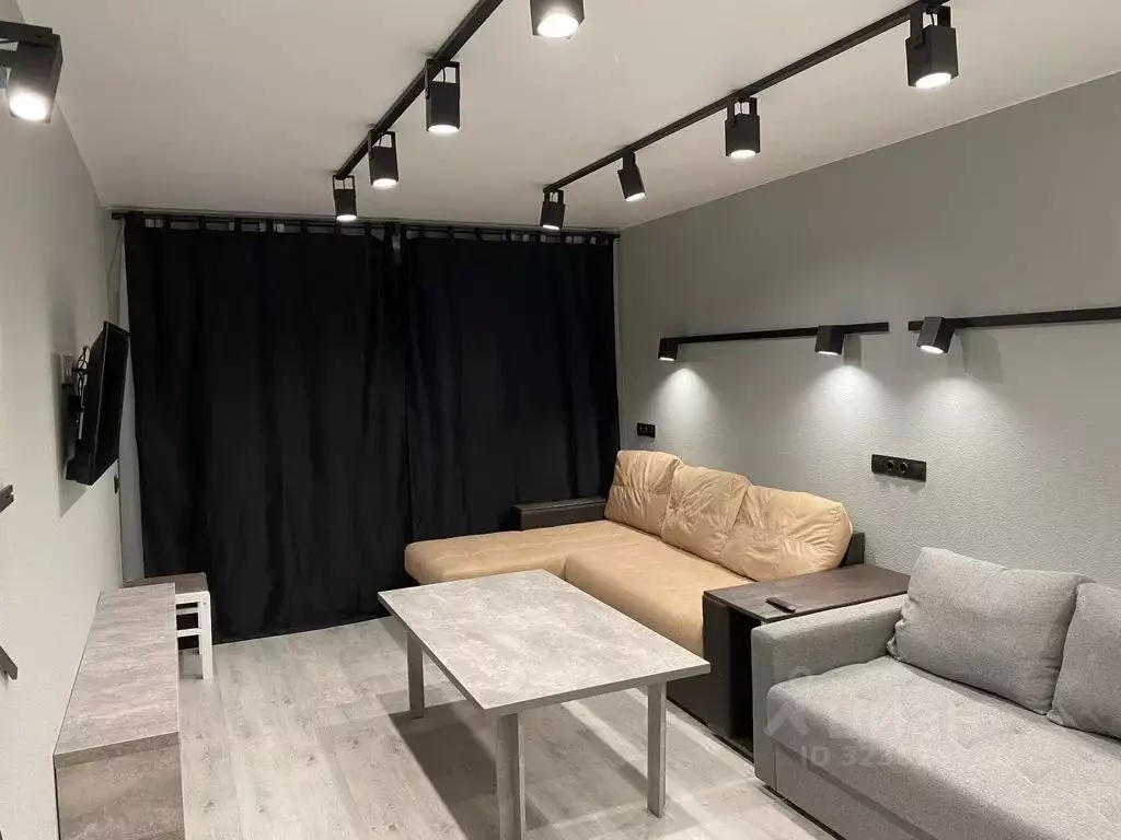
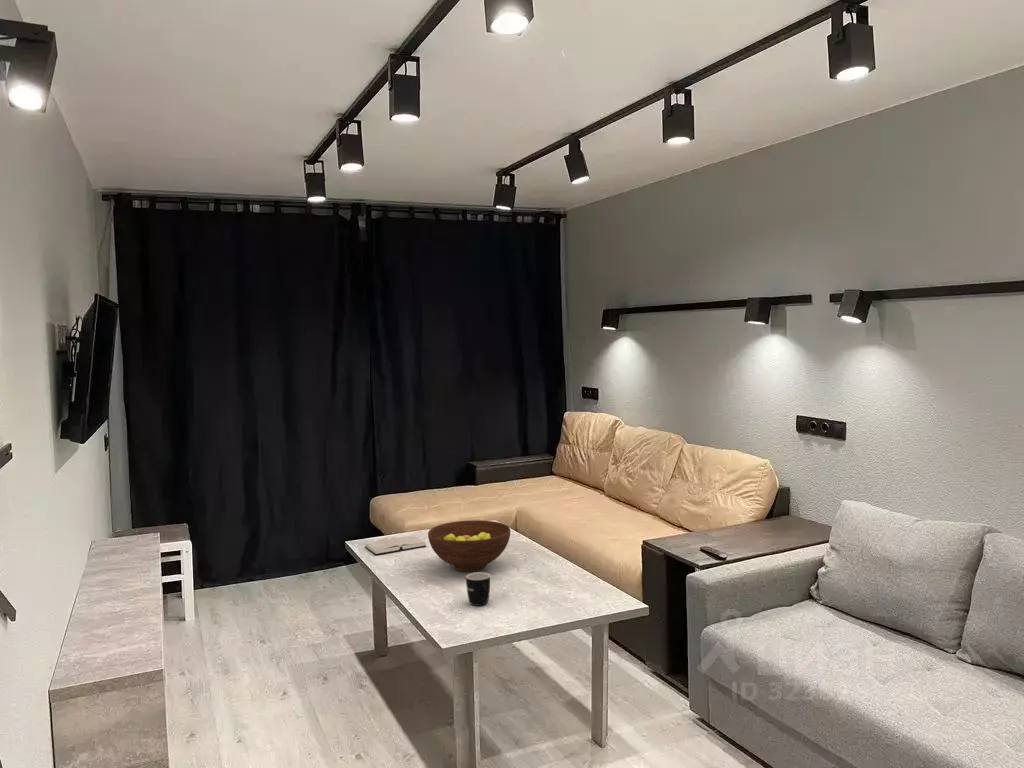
+ mug (480, 590)
+ hardback book (395, 543)
+ fruit bowl (469, 548)
